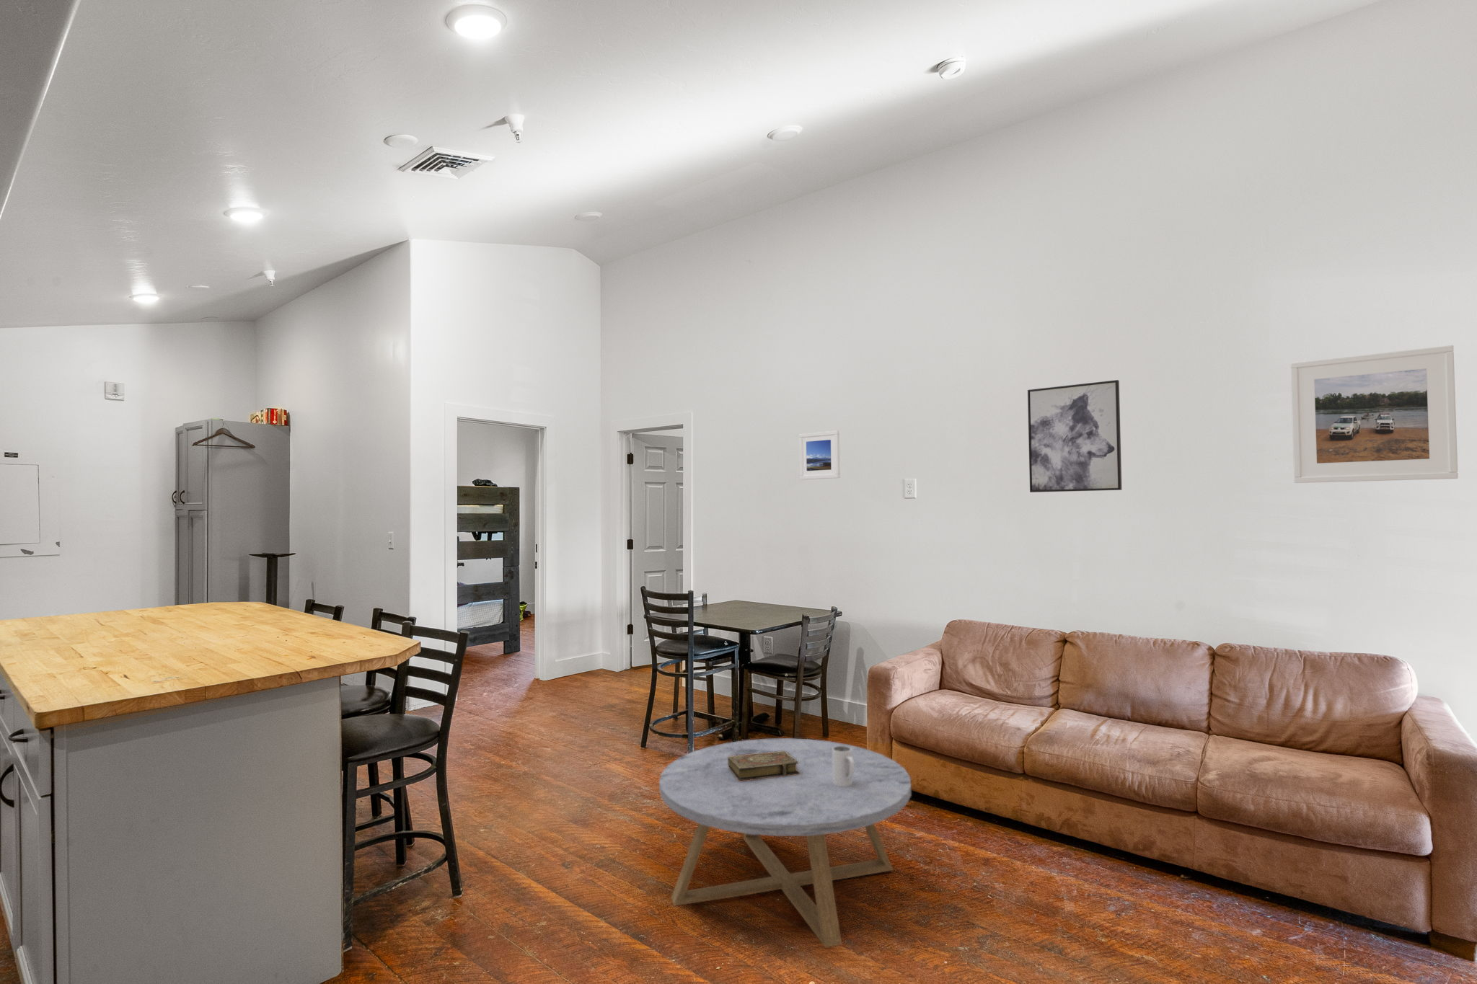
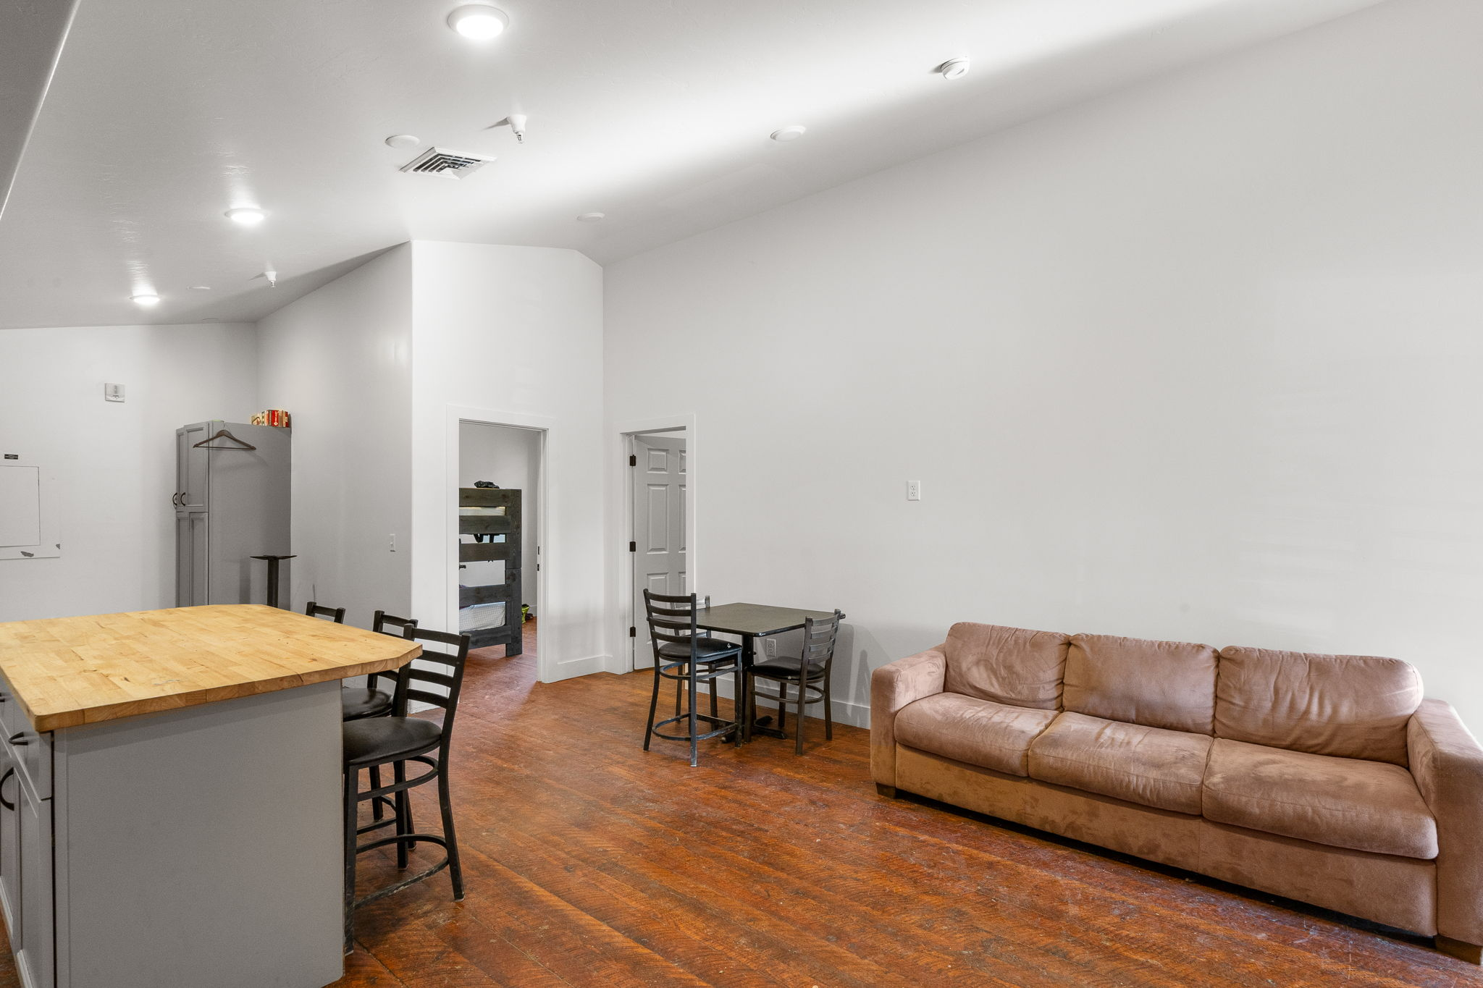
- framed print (1369, 417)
- wall art (1073, 437)
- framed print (818, 455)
- mug (844, 767)
- coffee table (785, 829)
- book (762, 763)
